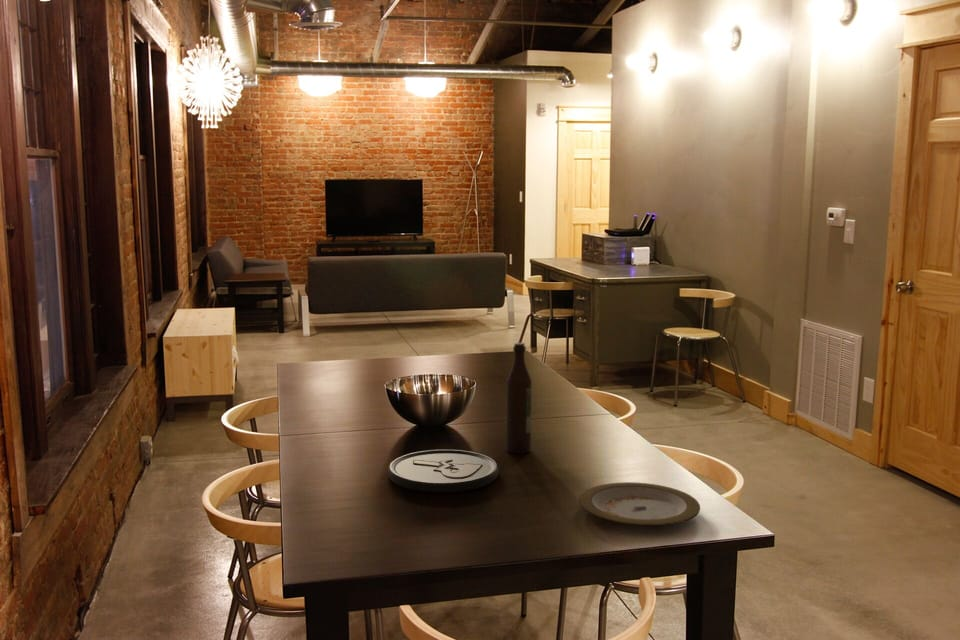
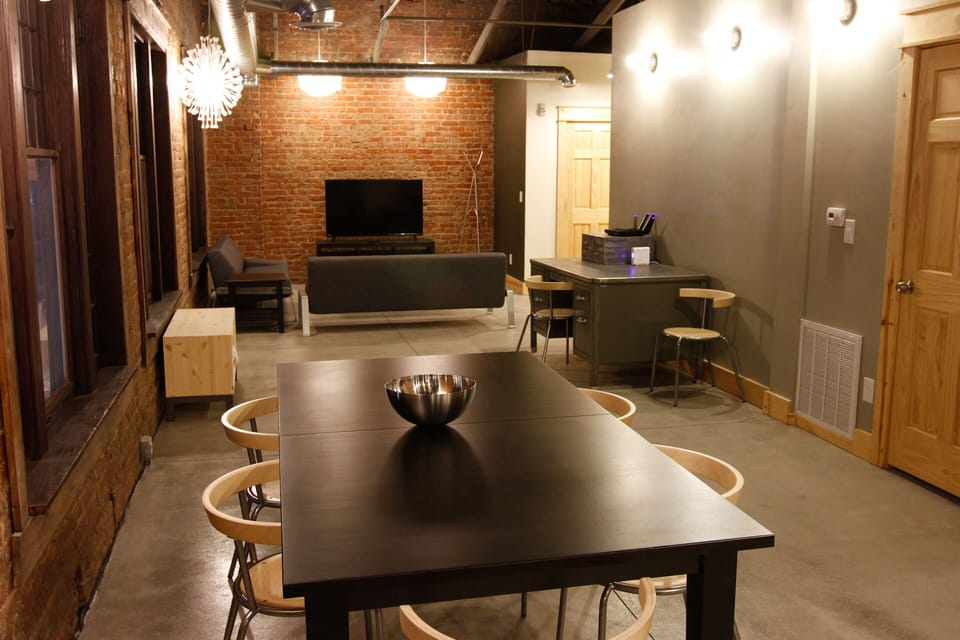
- wine bottle (519, 397)
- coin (443, 469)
- plate (638, 506)
